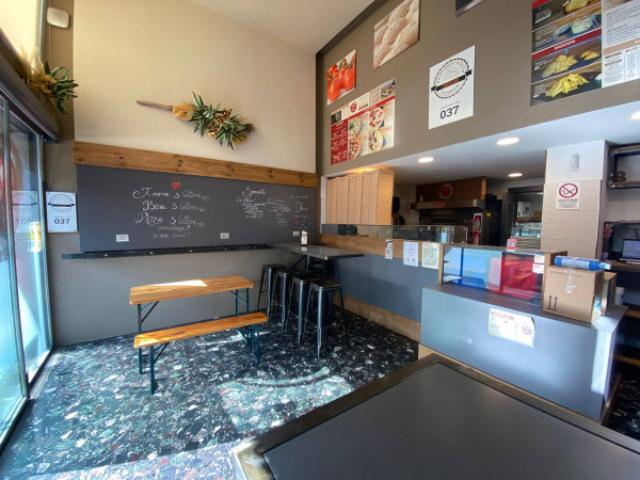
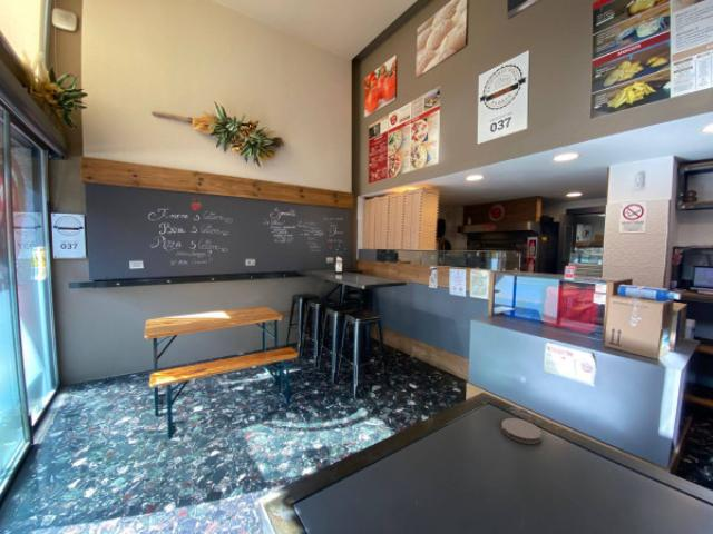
+ coaster (520, 429)
